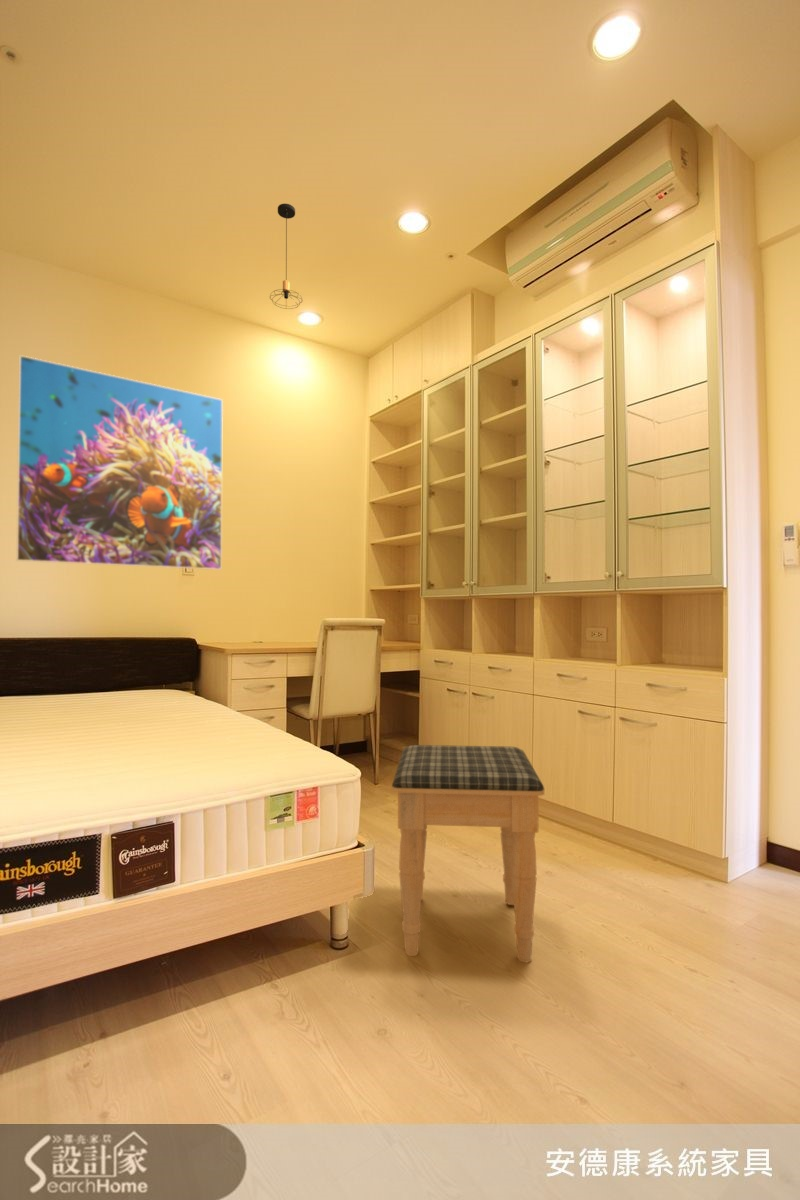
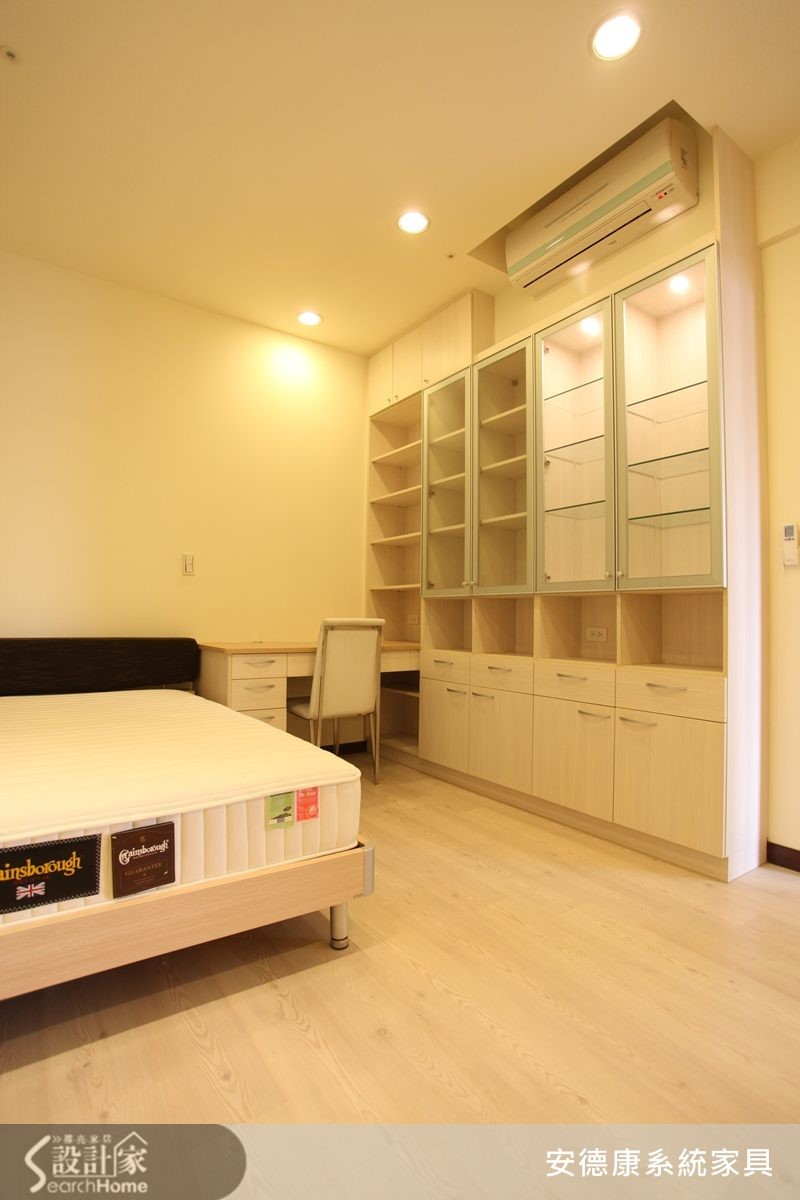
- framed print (129, 472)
- footstool (465, 825)
- pendant light (286, 259)
